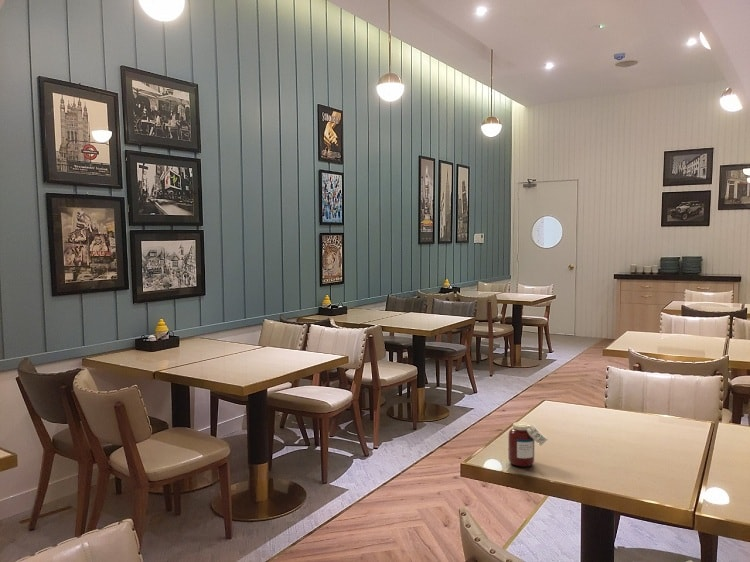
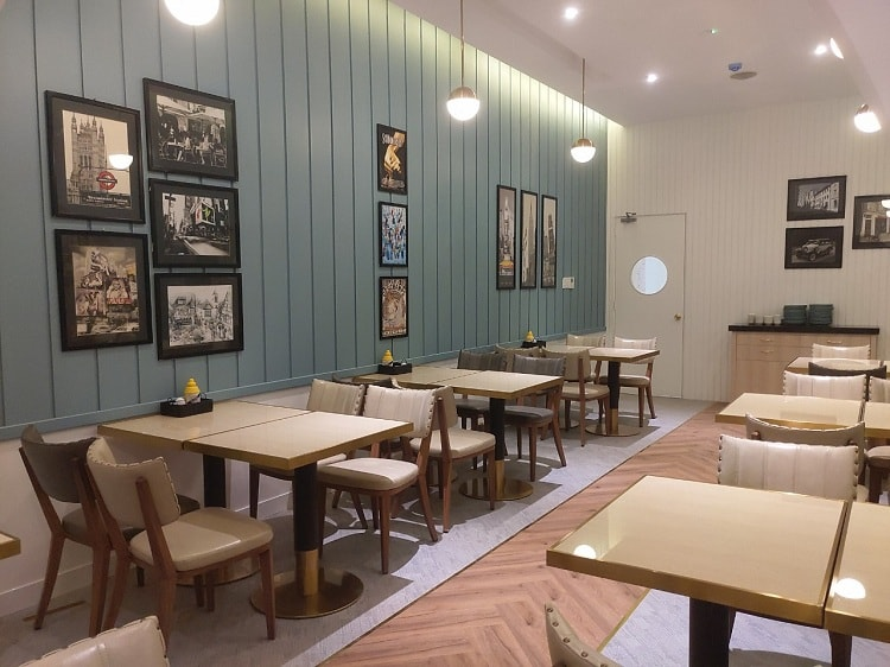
- jar (526, 444)
